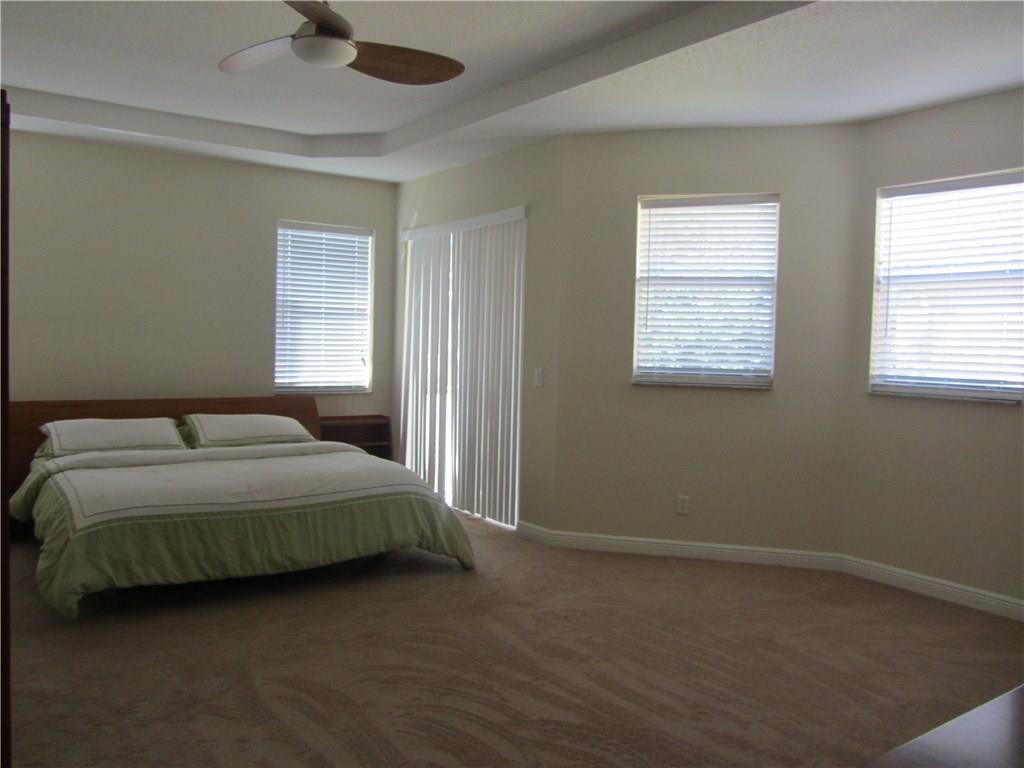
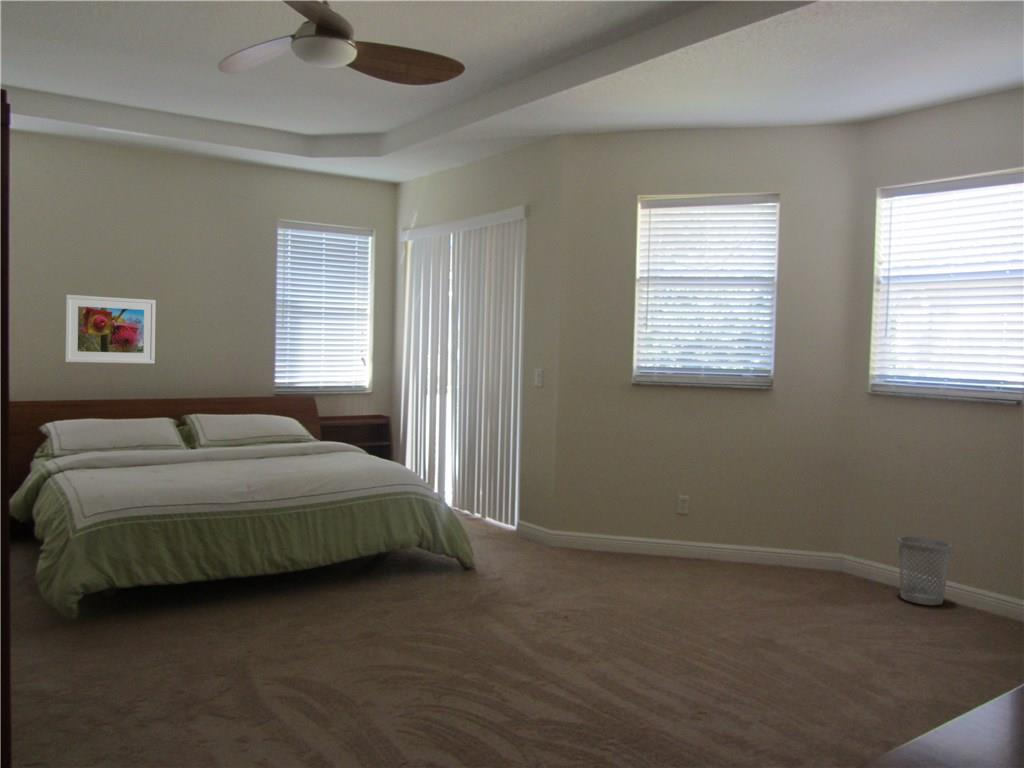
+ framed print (111, 330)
+ wastebasket (923, 570)
